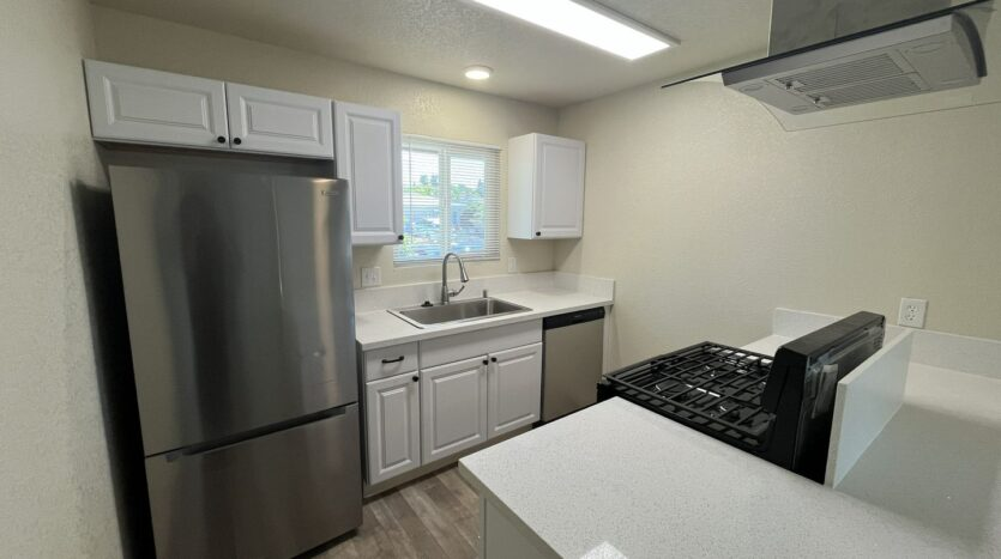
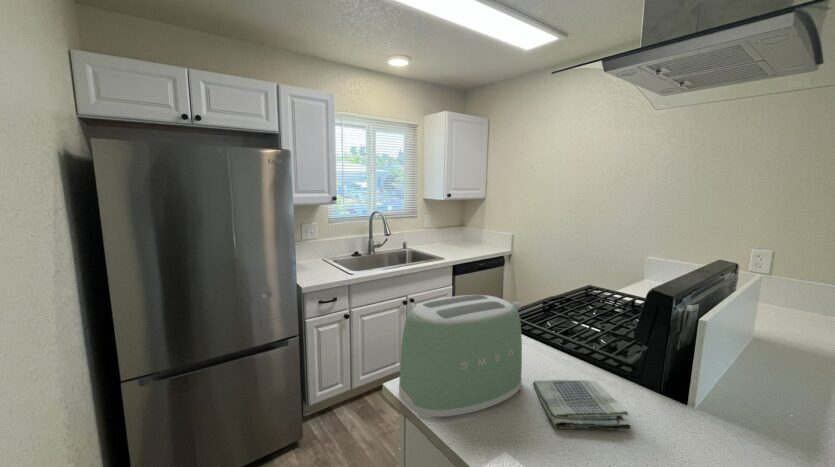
+ toaster (462, 346)
+ dish towel (578, 400)
